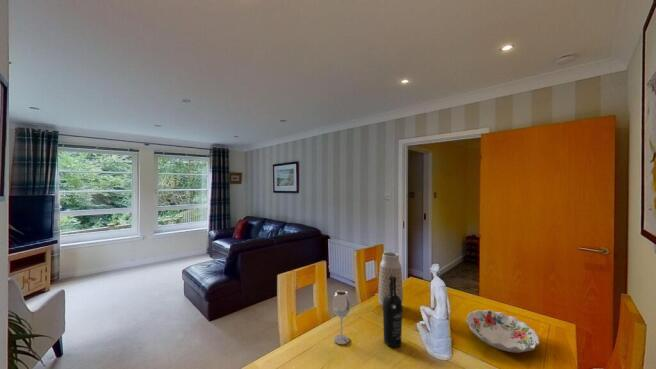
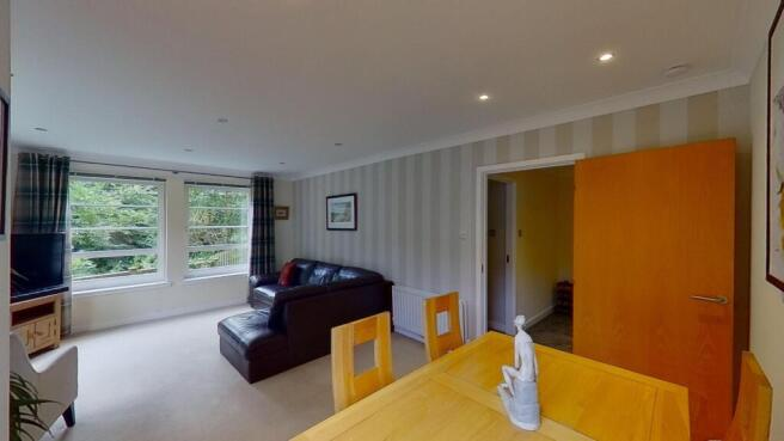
- vase (388, 280)
- wineglass (341, 316)
- decorative bowl (500, 332)
- wine bottle (392, 309)
